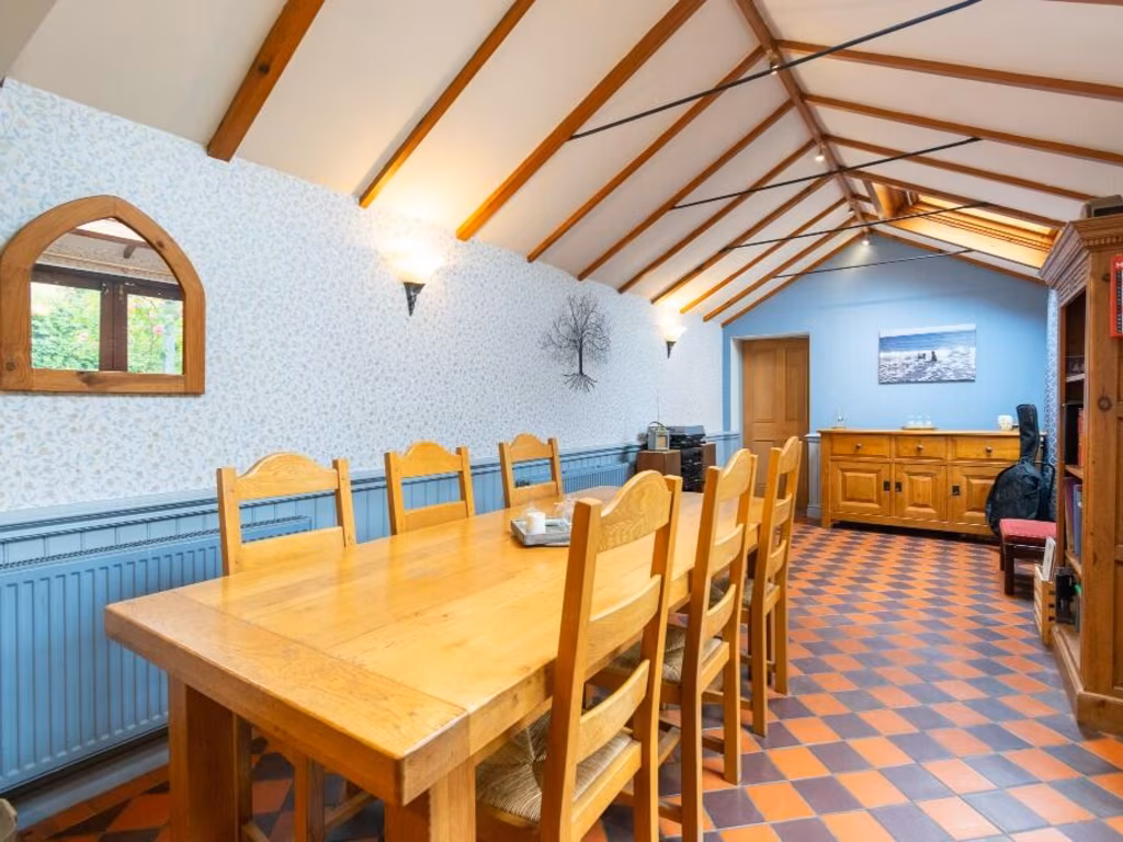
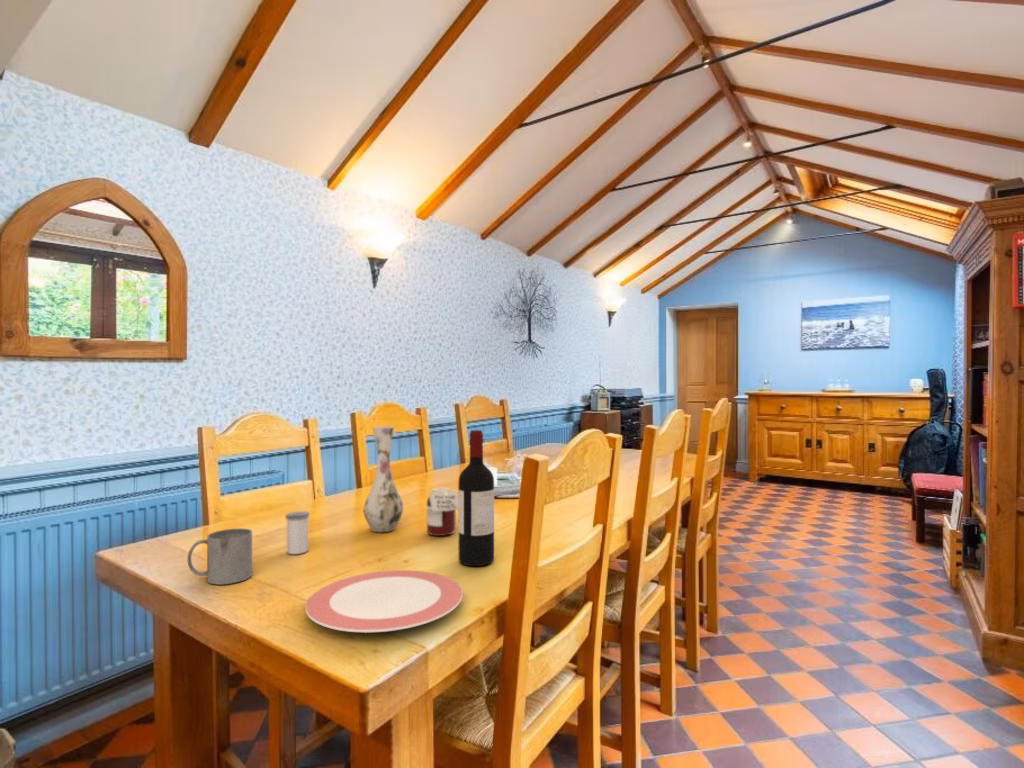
+ plate (386, 601)
+ vase (383, 478)
+ mug (220, 556)
+ salt shaker (297, 532)
+ jar (442, 512)
+ wine bottle (476, 496)
